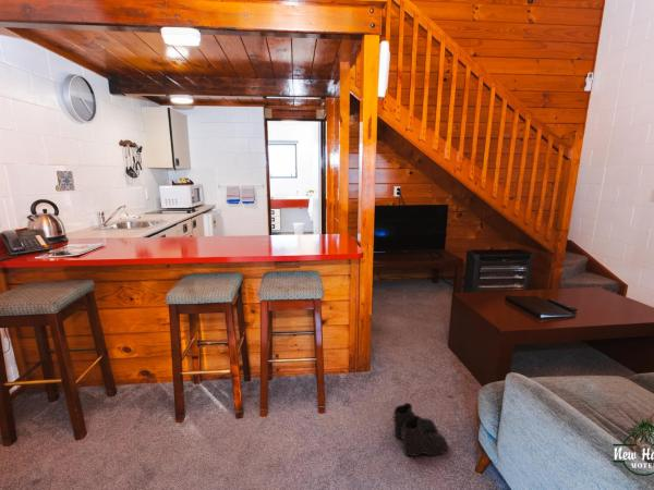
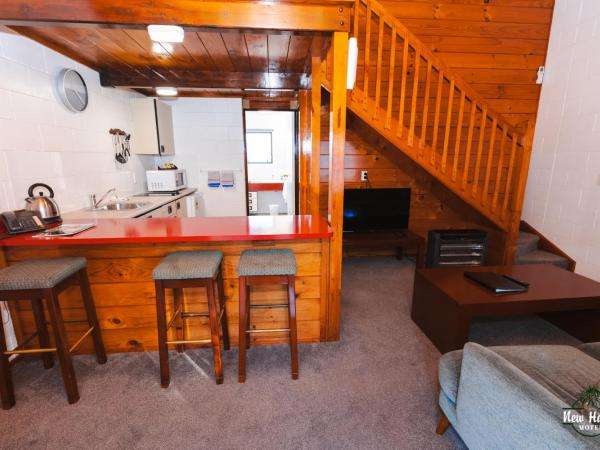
- decorative tile (63, 181)
- boots (420, 425)
